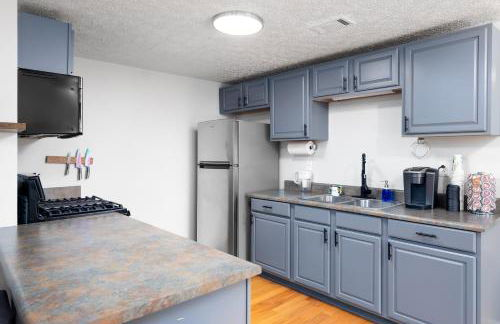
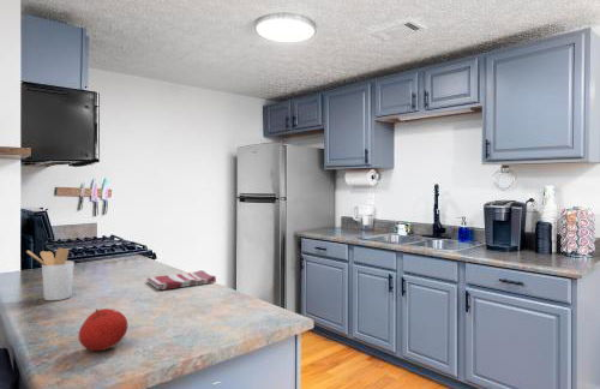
+ fruit (103, 327)
+ dish towel (181, 279)
+ utensil holder (49, 273)
